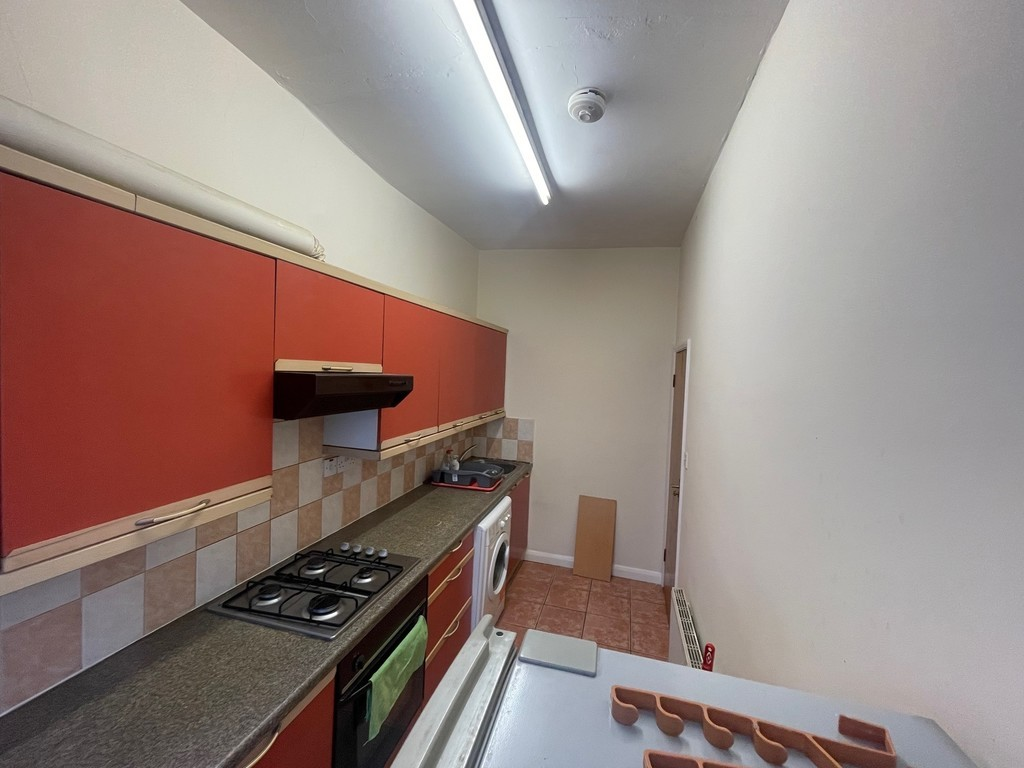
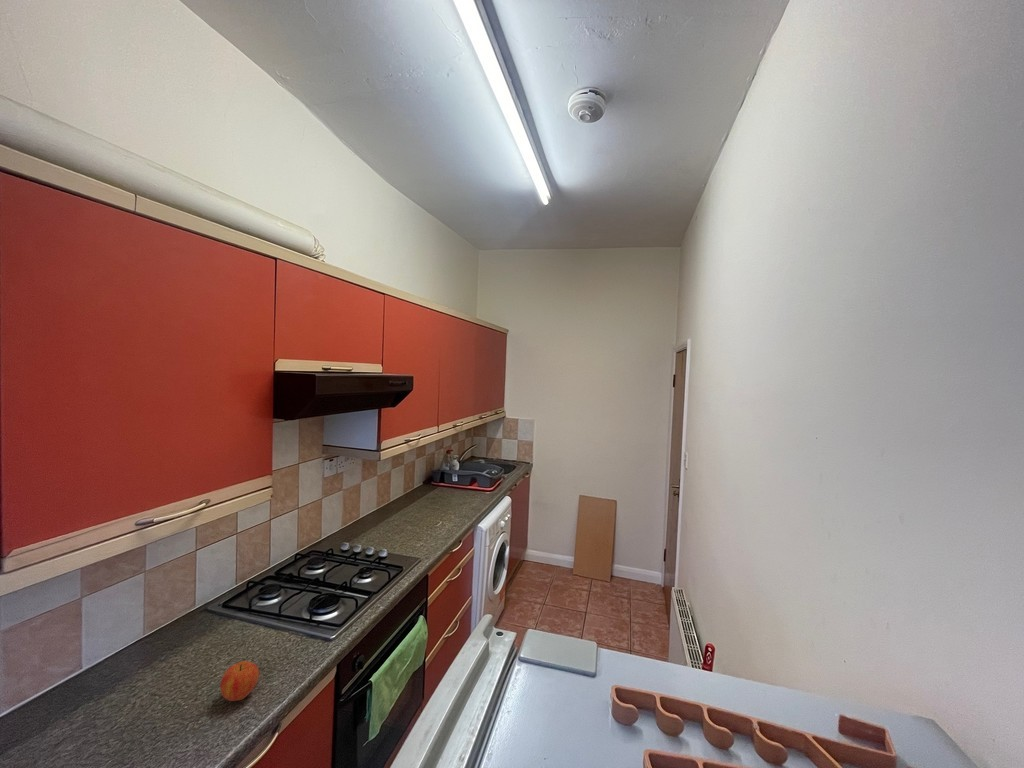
+ apple (240, 680)
